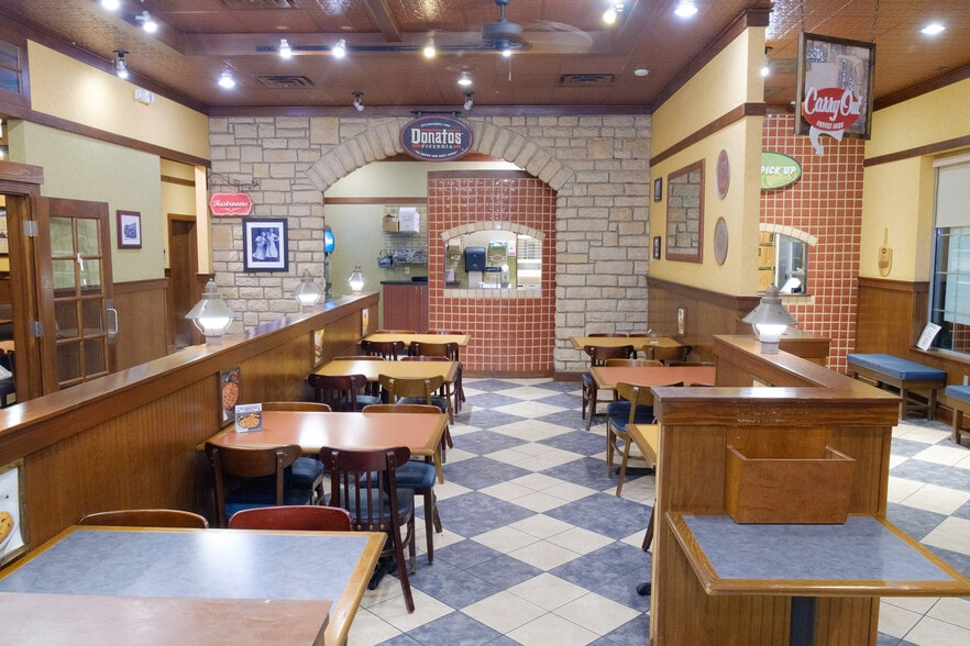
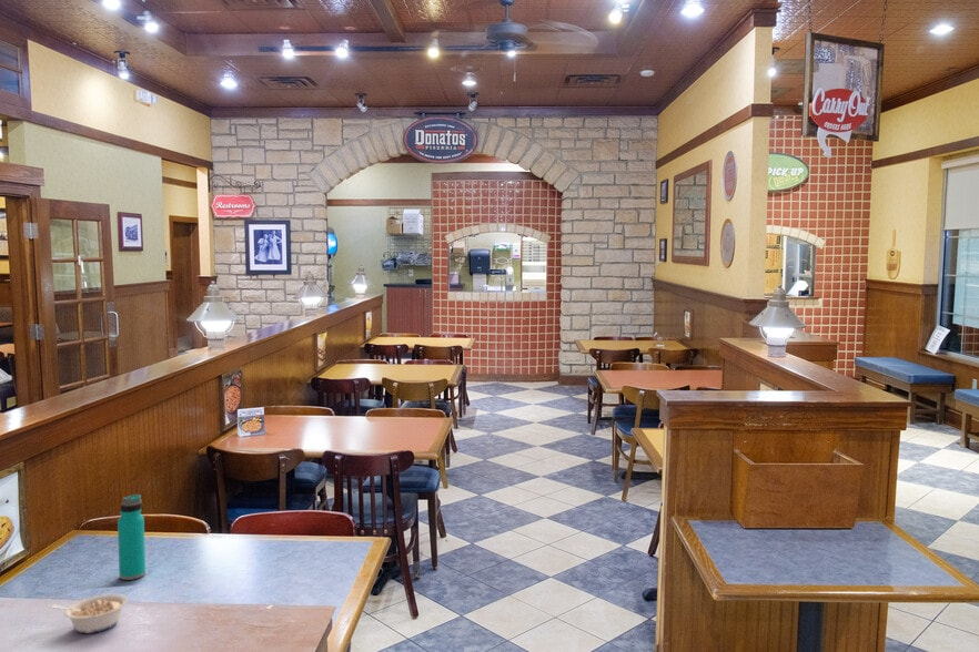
+ legume (94, 613)
+ water bottle (131, 536)
